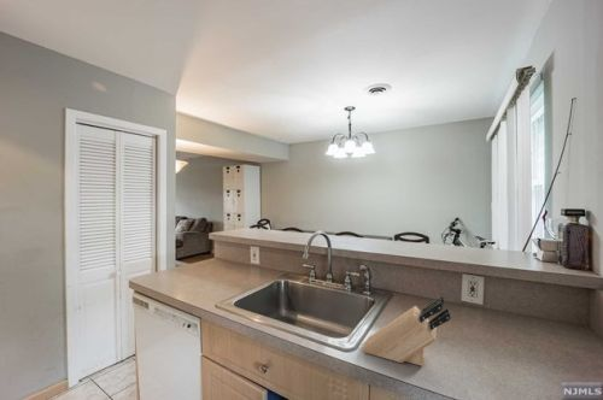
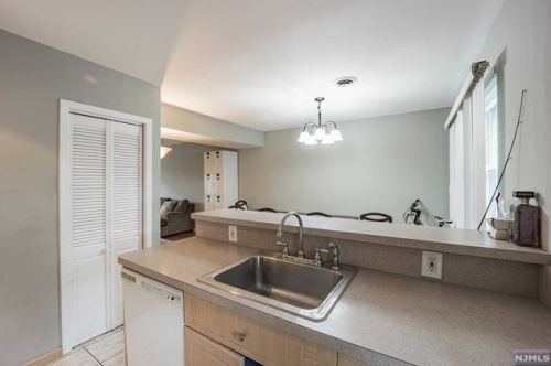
- knife block (404, 324)
